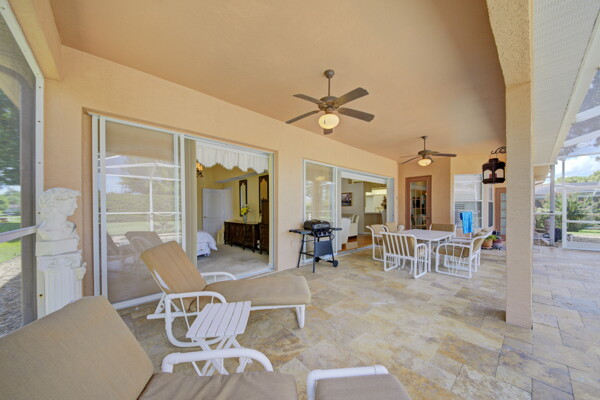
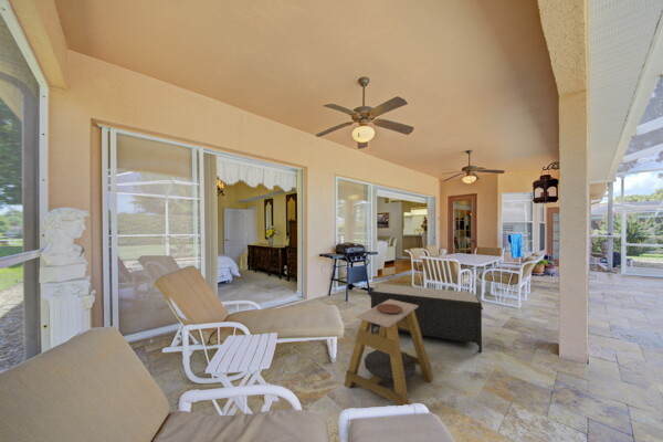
+ bench (422, 313)
+ side table (389, 344)
